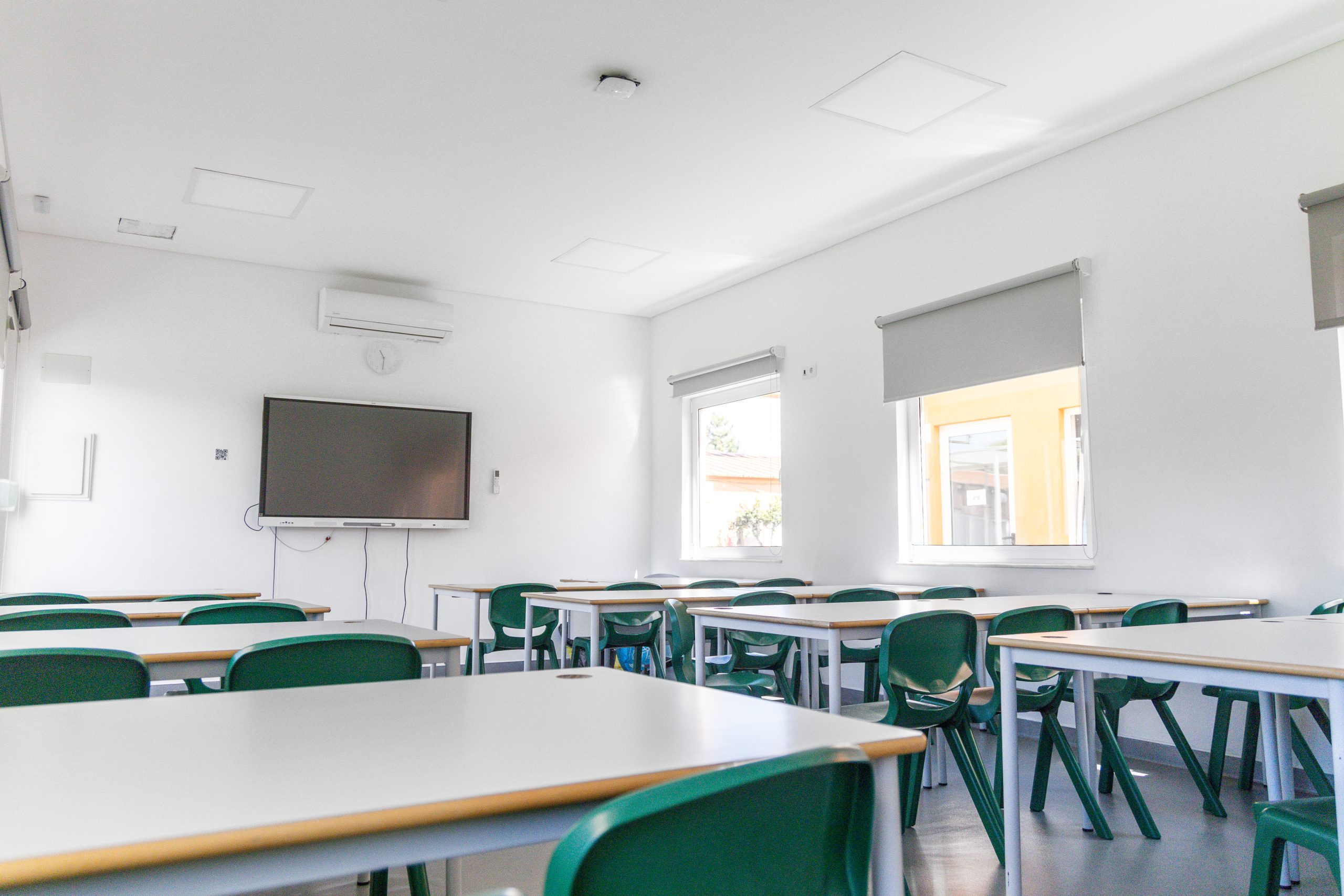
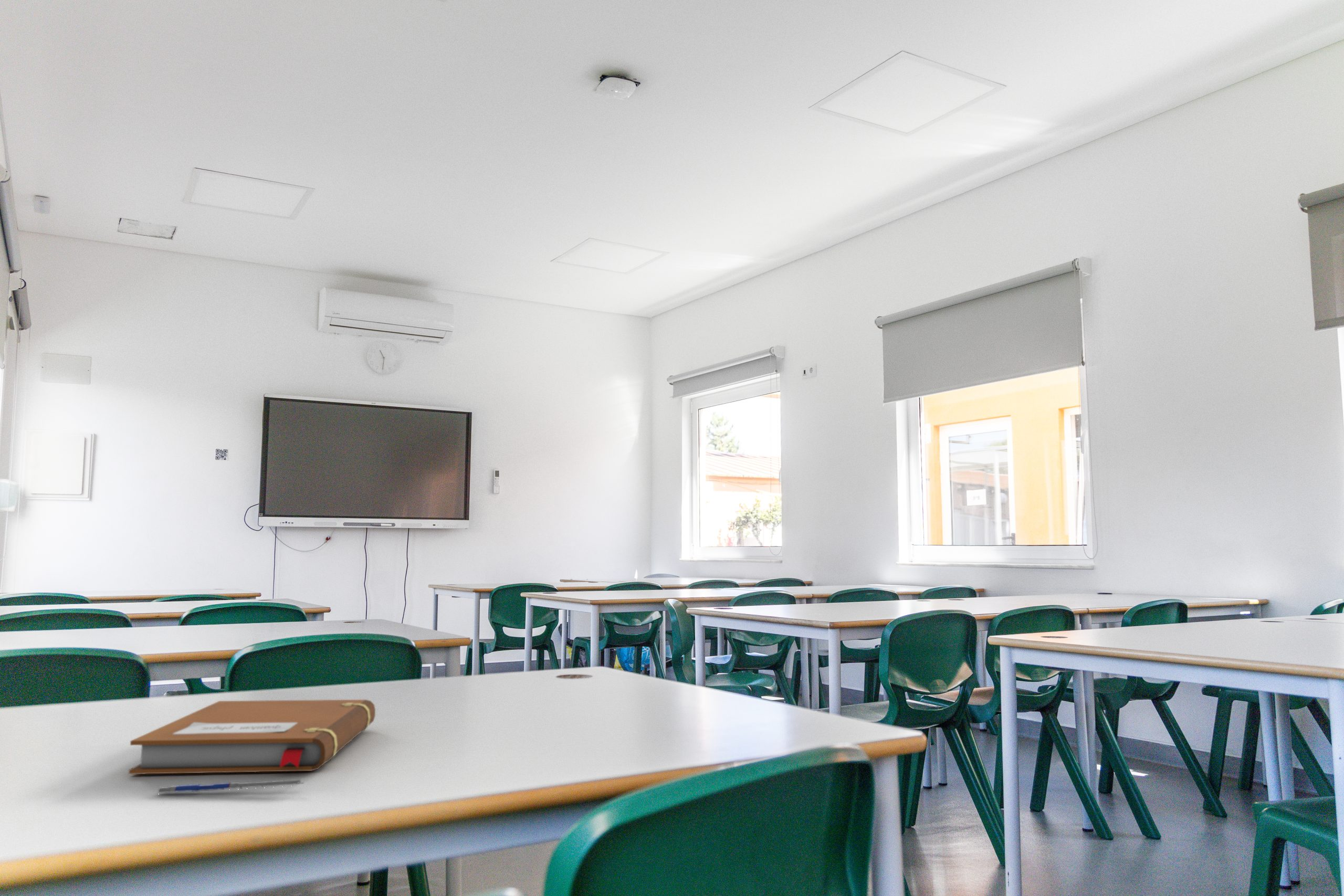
+ pen (232, 785)
+ notebook (265, 733)
